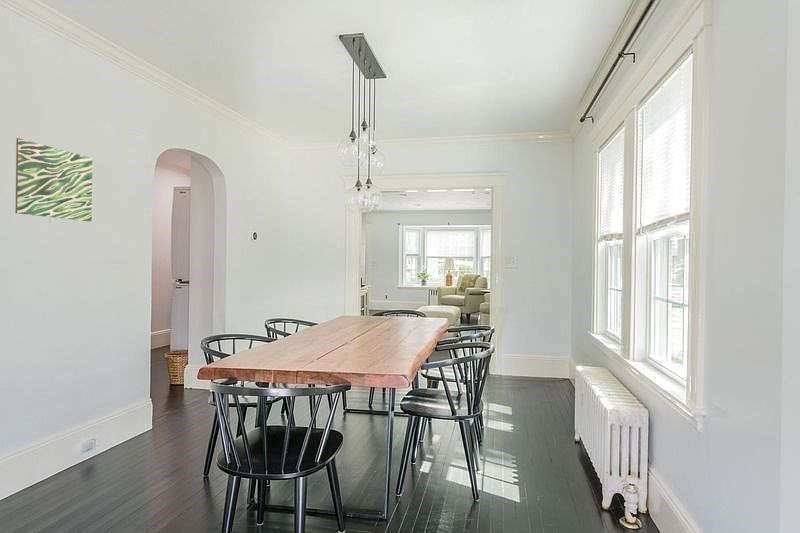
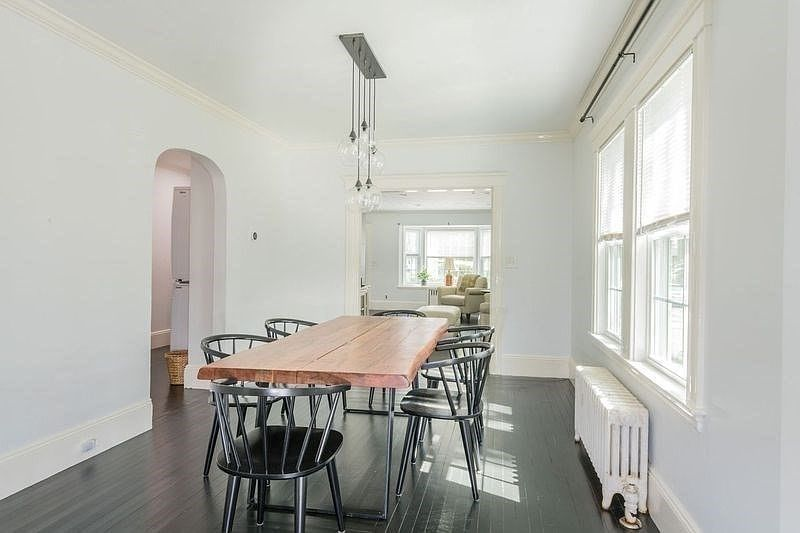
- wall art (57, 183)
